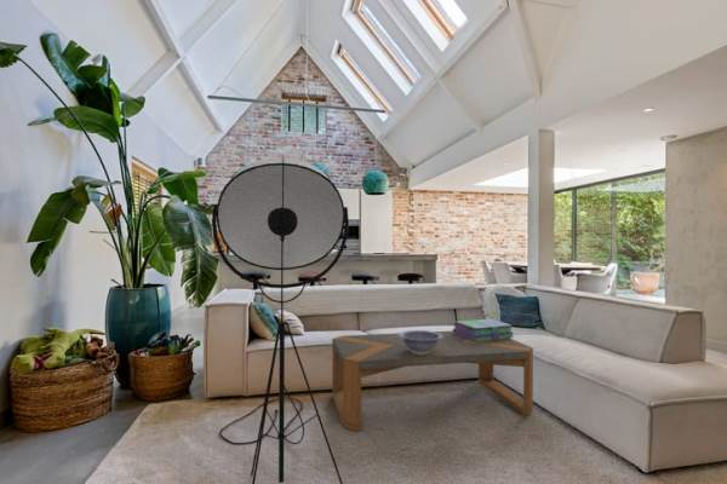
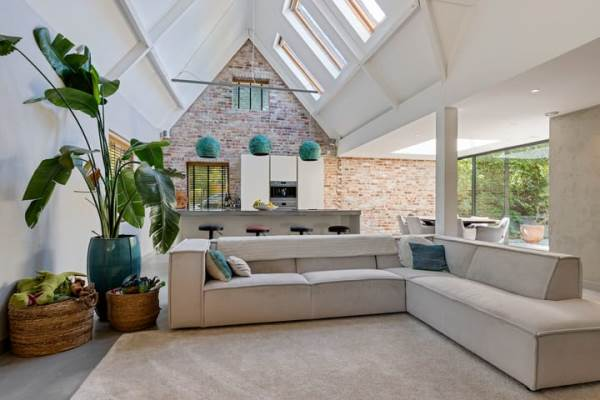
- decorative bowl (420, 342)
- coffee table (428, 364)
- stack of books (482, 328)
- floor lamp (281, 312)
